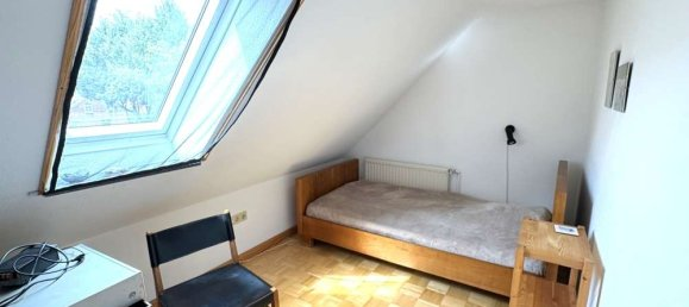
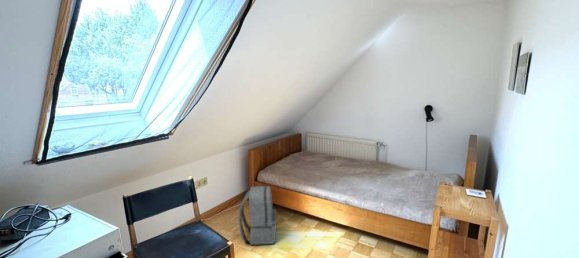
+ backpack (258, 212)
